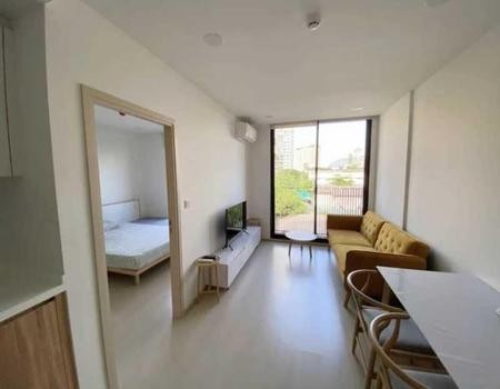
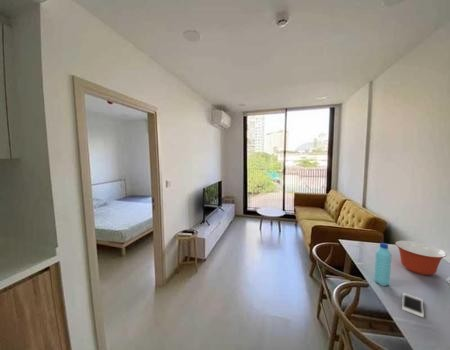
+ mixing bowl (418, 259)
+ water bottle (382, 263)
+ cell phone (412, 304)
